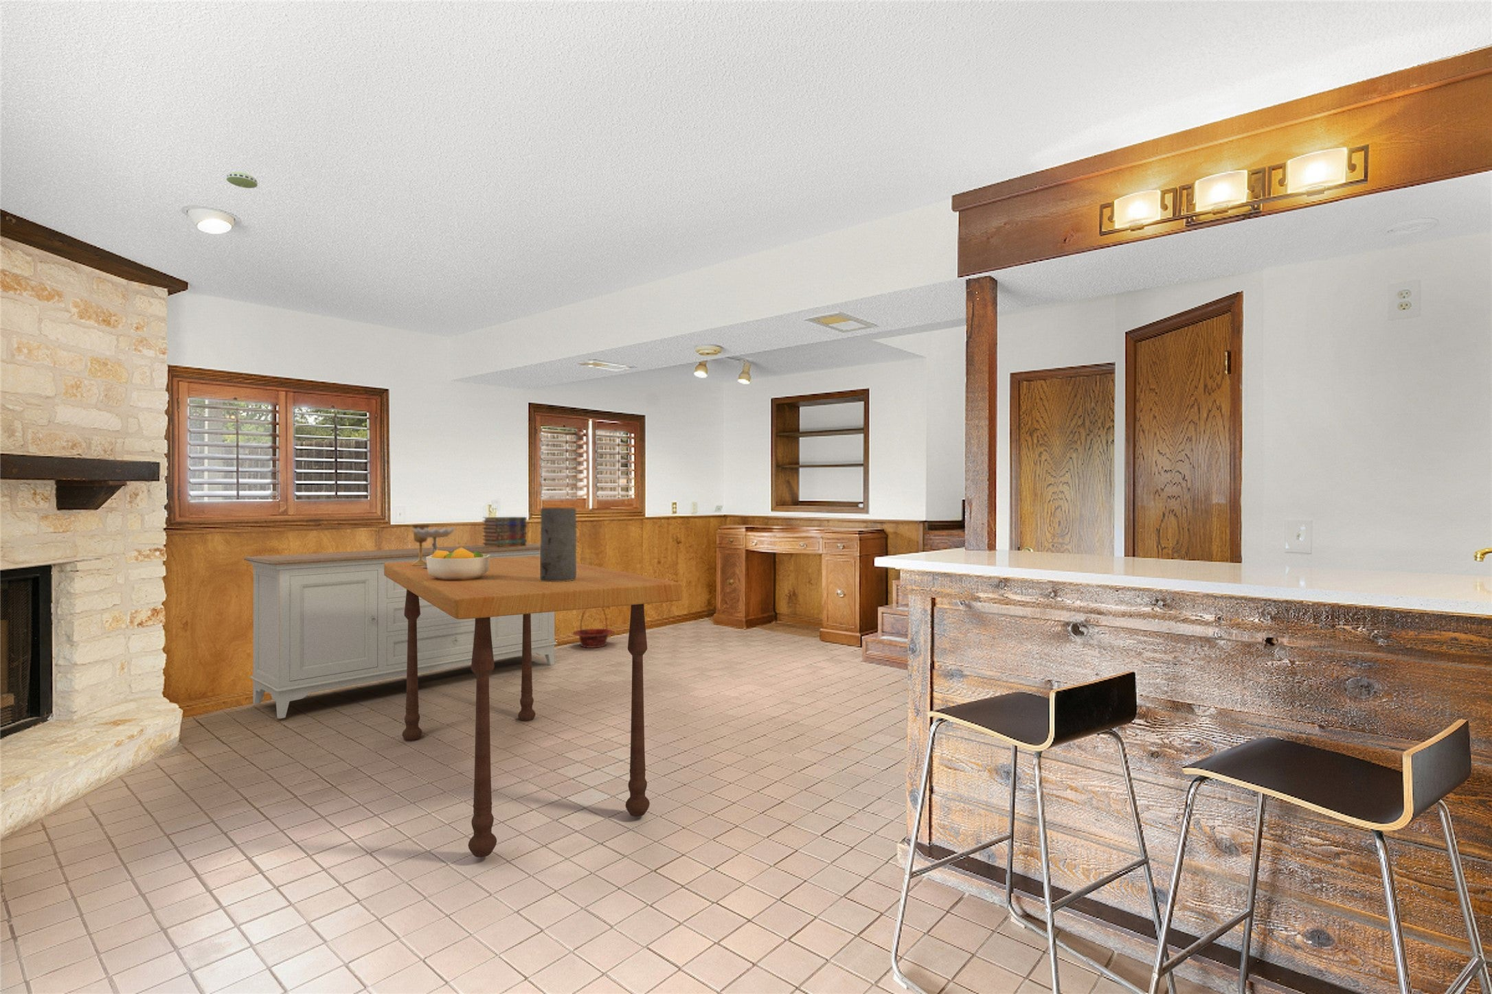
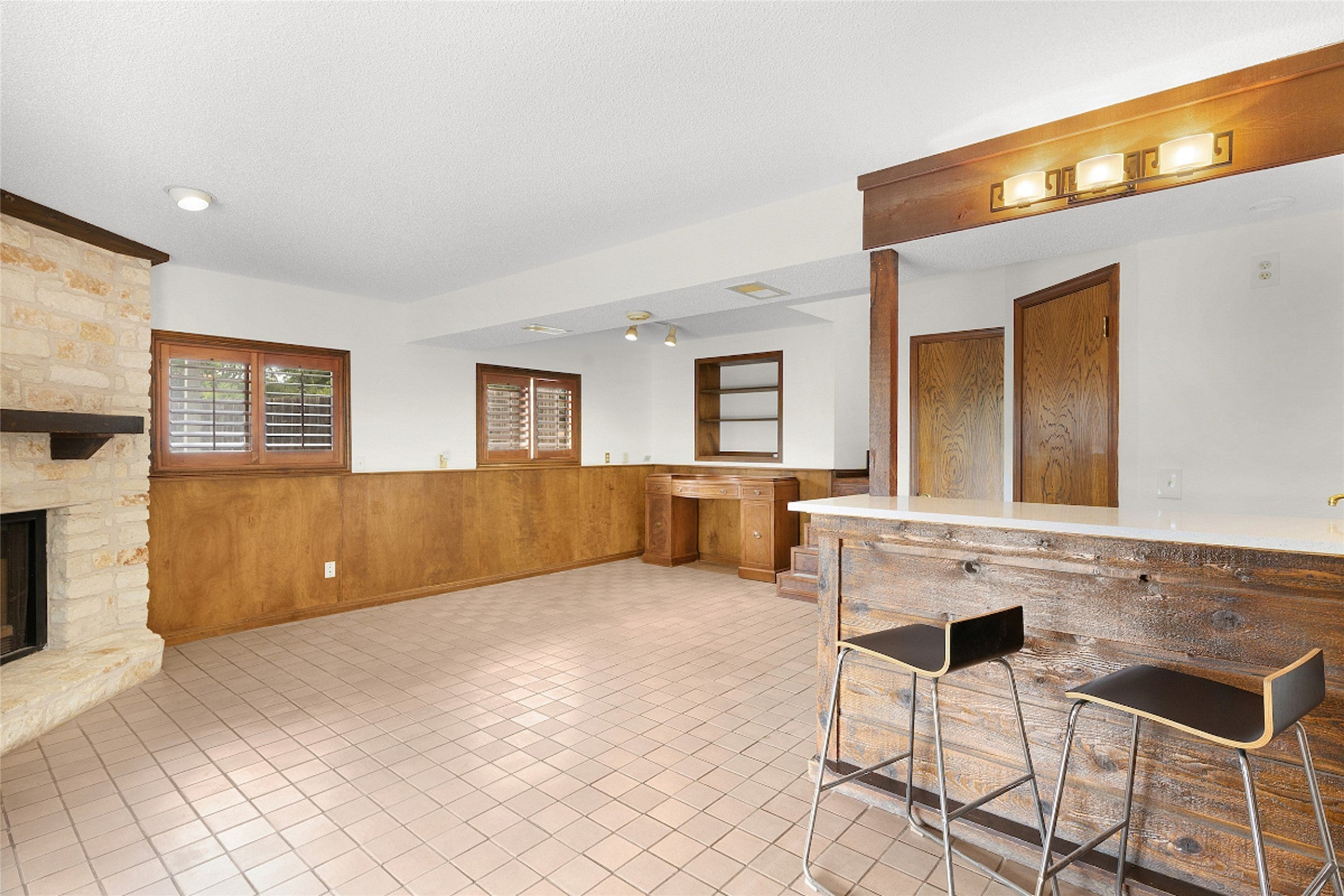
- goblet (432, 545)
- sideboard (419, 617)
- dining table (522, 671)
- vase (557, 542)
- fruit bowl (458, 561)
- book stack (504, 531)
- basket (594, 629)
- smoke detector (242, 180)
